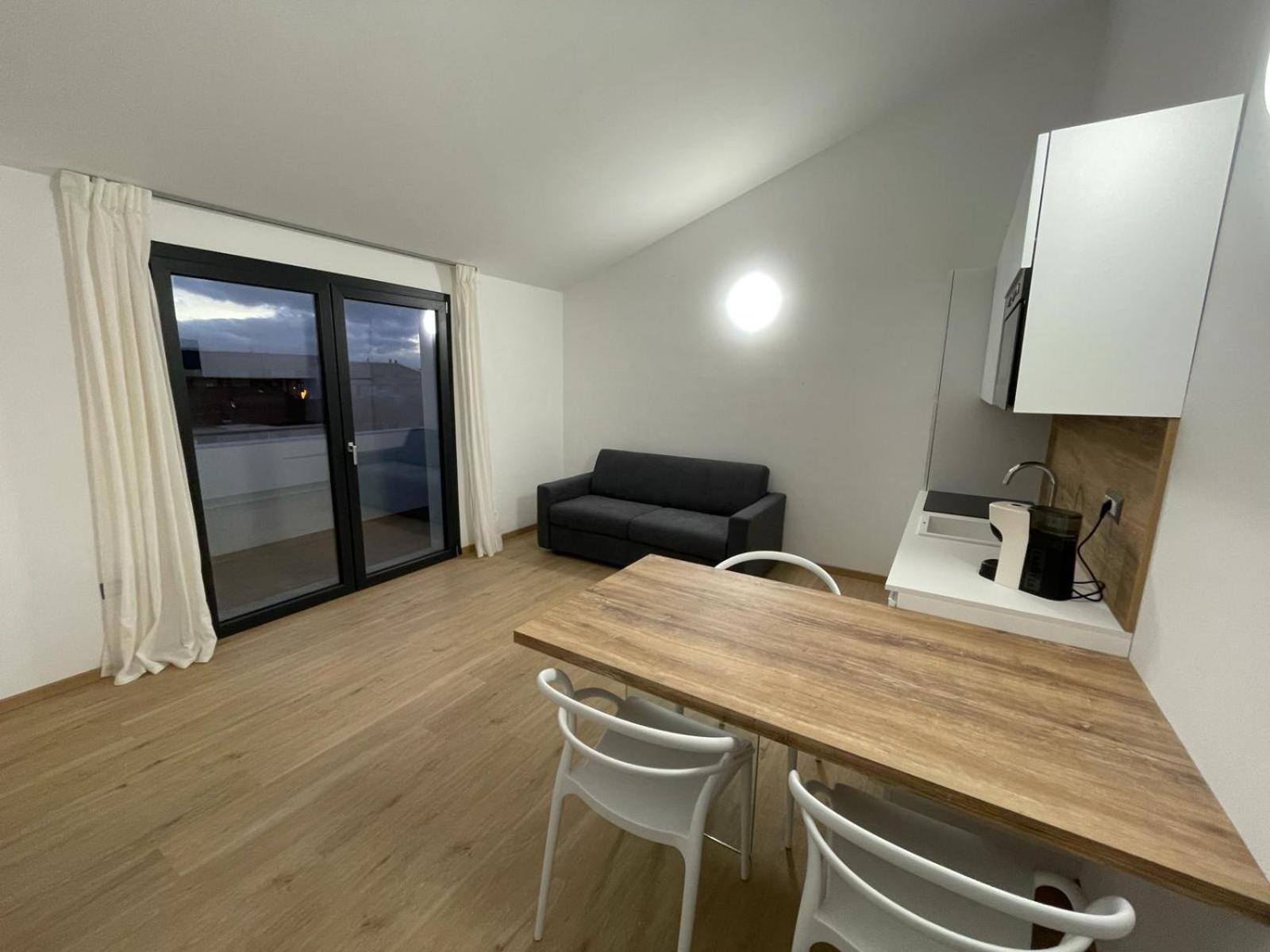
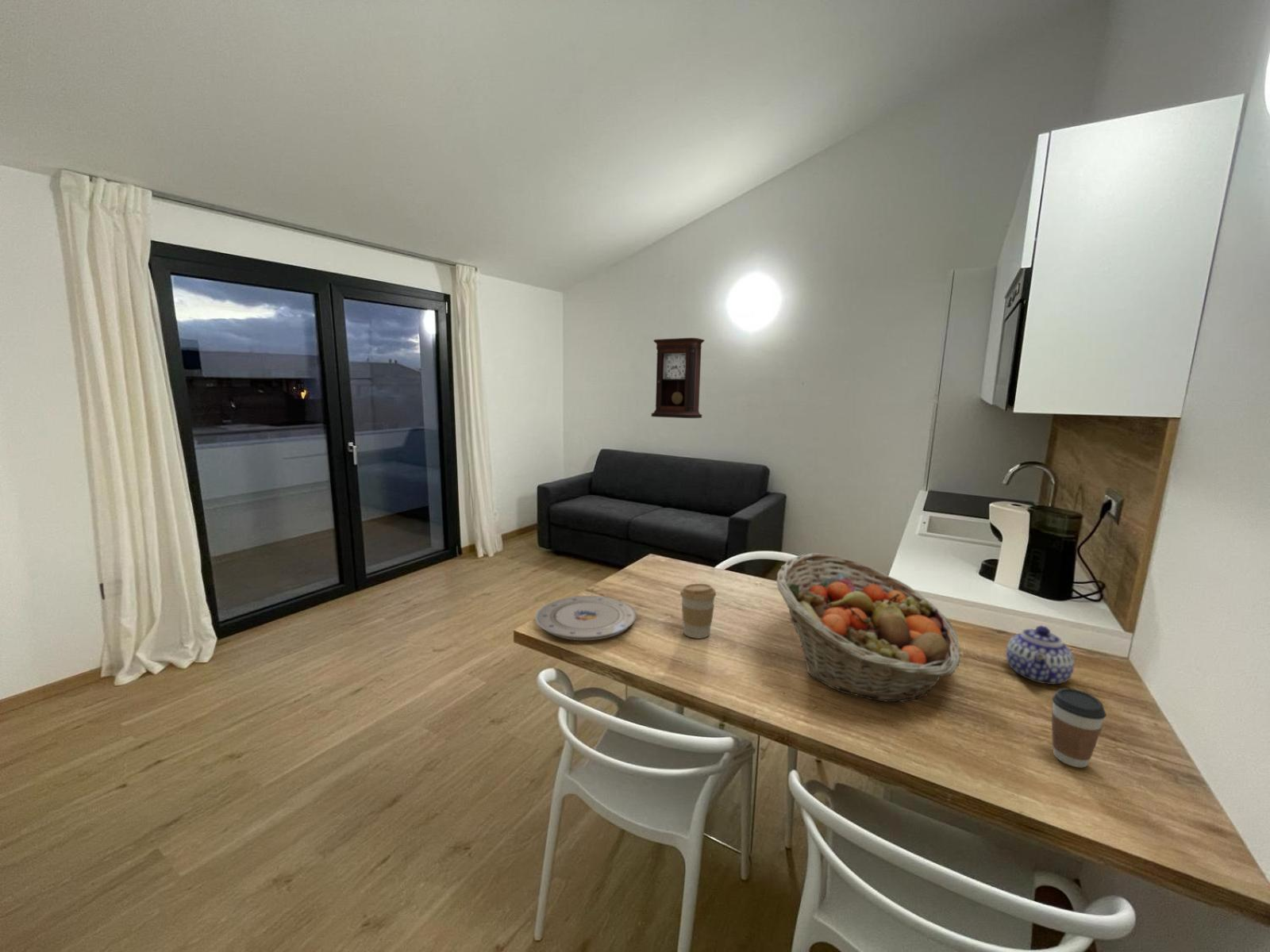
+ teapot (1040, 650)
+ coffee cup (697, 608)
+ pendulum clock (675, 378)
+ coffee cup (1075, 728)
+ fruit basket (864, 620)
+ plate (586, 616)
